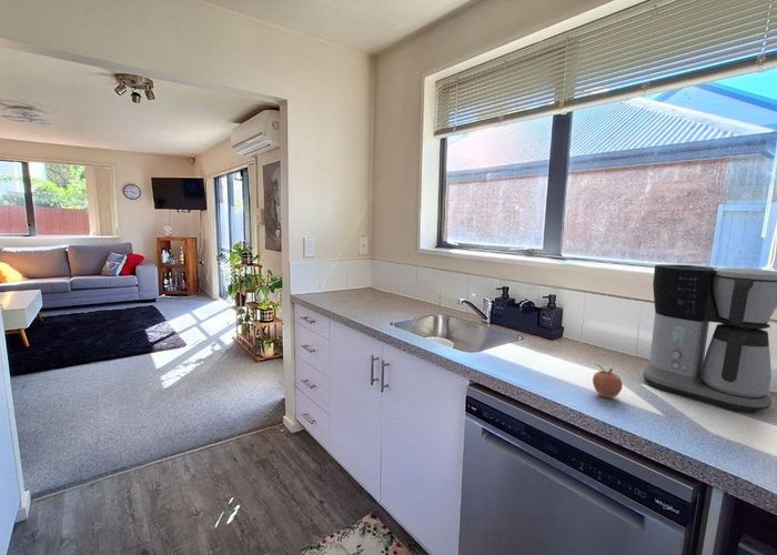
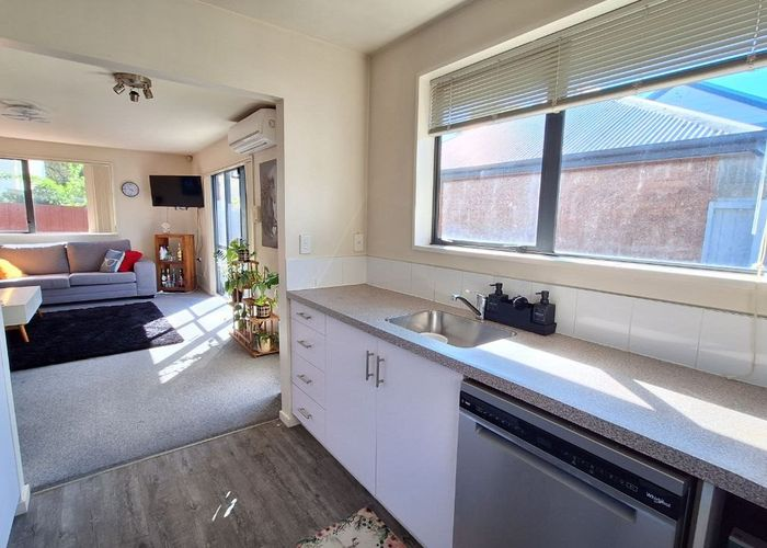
- coffee maker (707, 332)
- fruit (606, 381)
